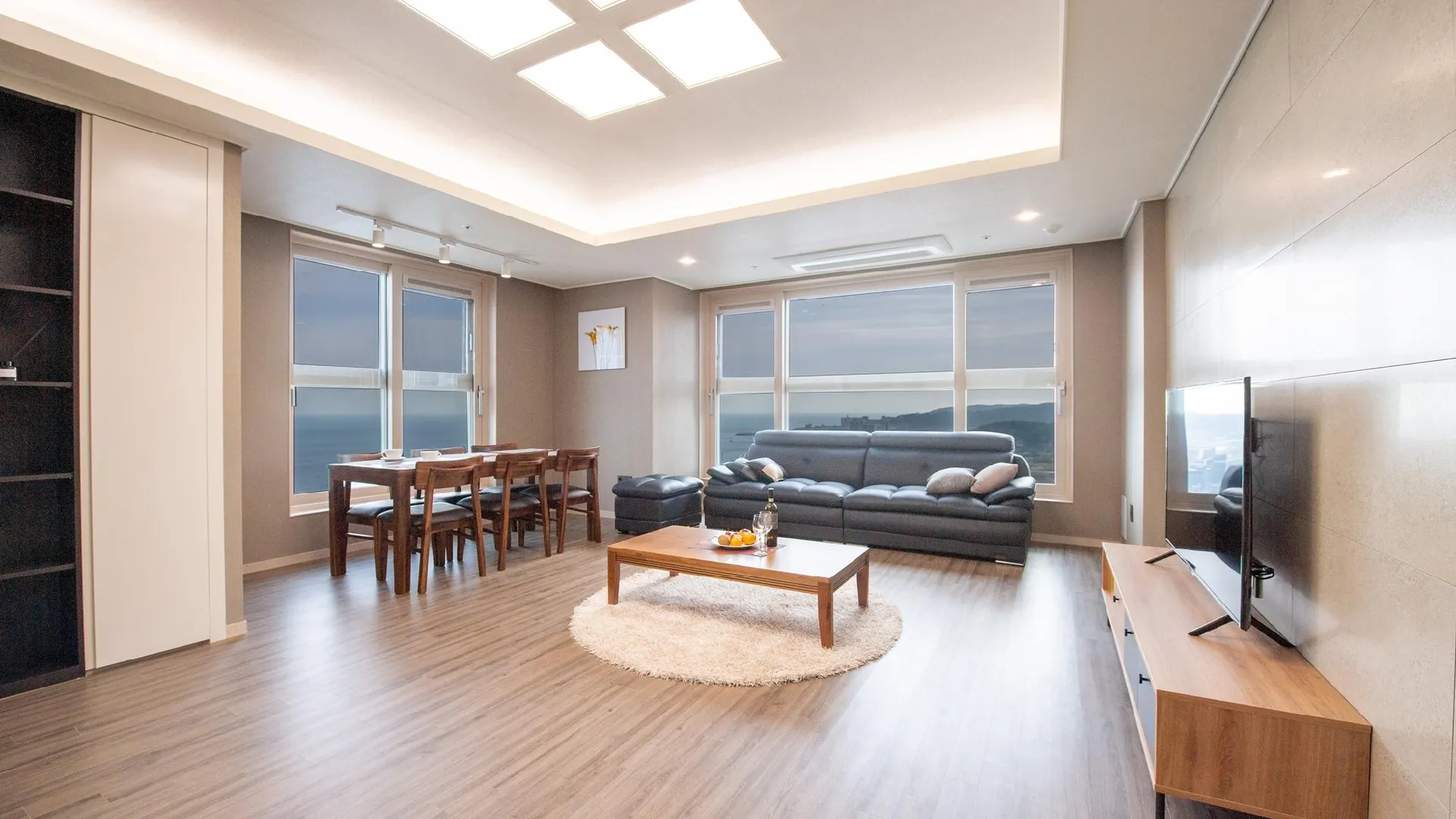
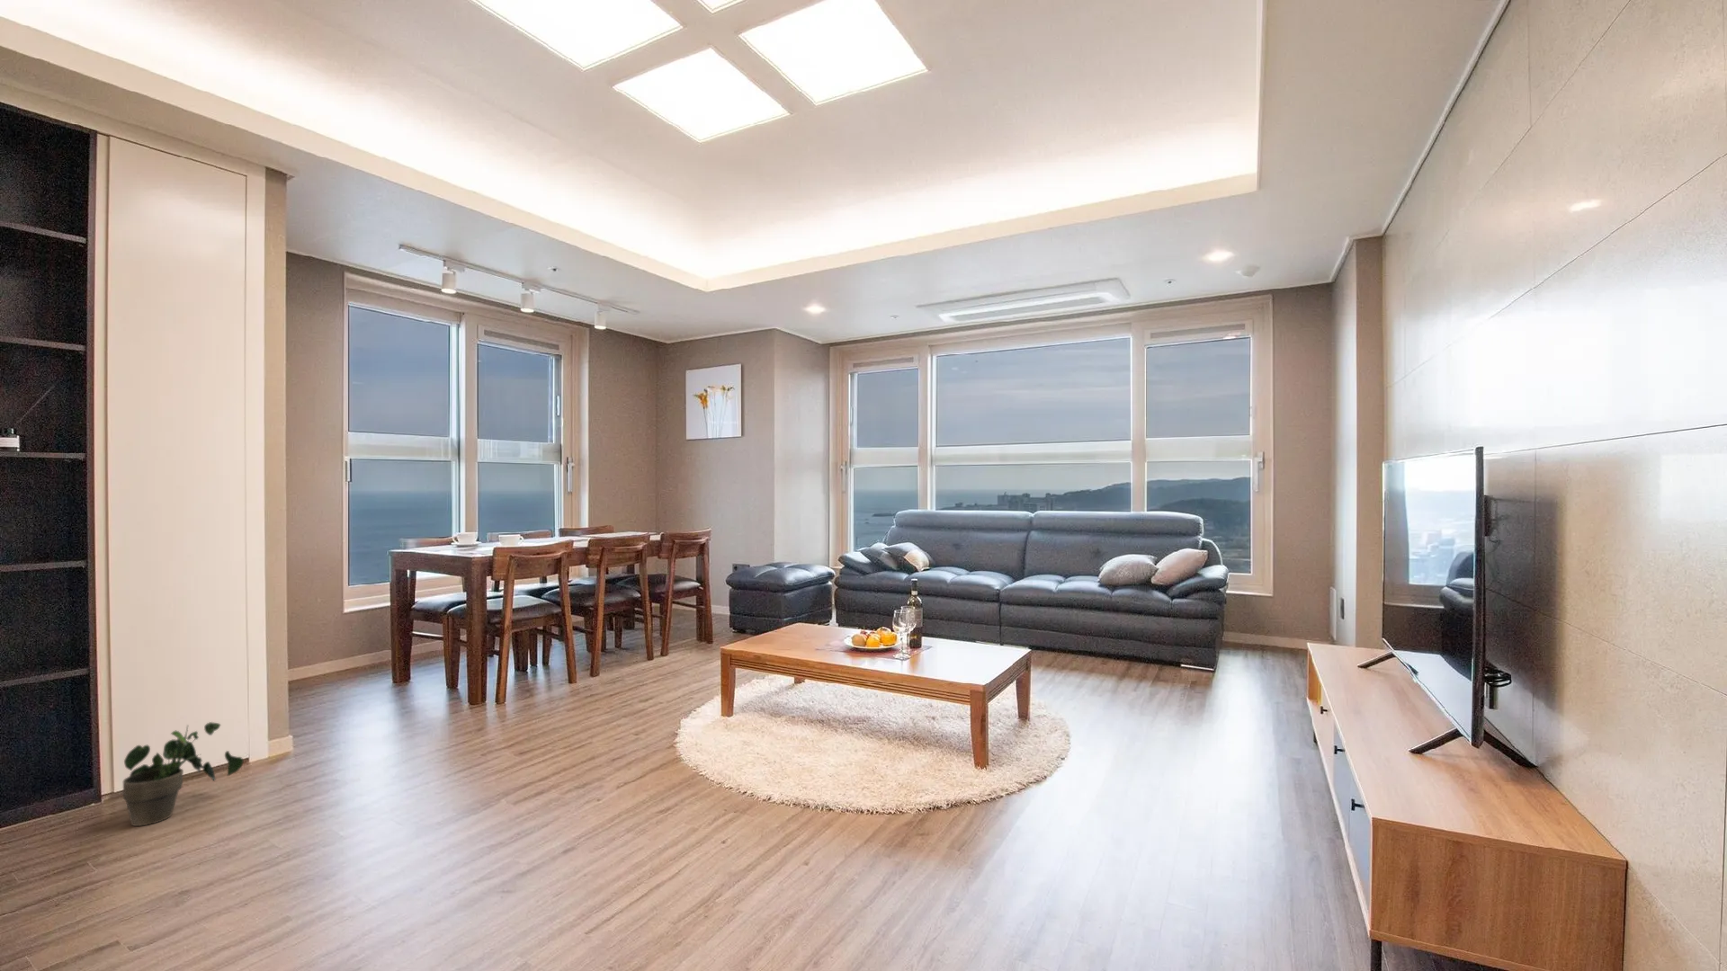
+ potted plant (165, 766)
